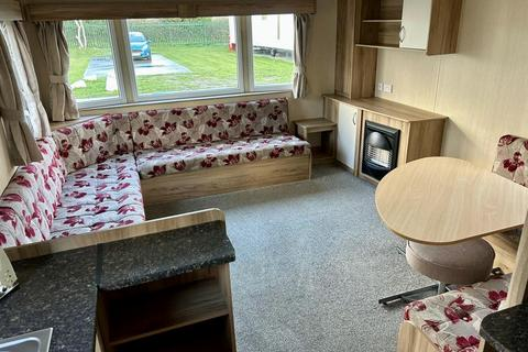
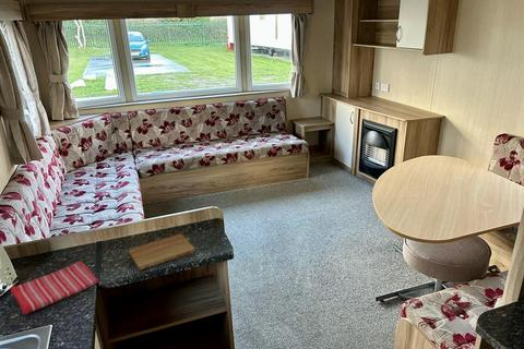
+ cutting board (162, 250)
+ dish towel (55, 285)
